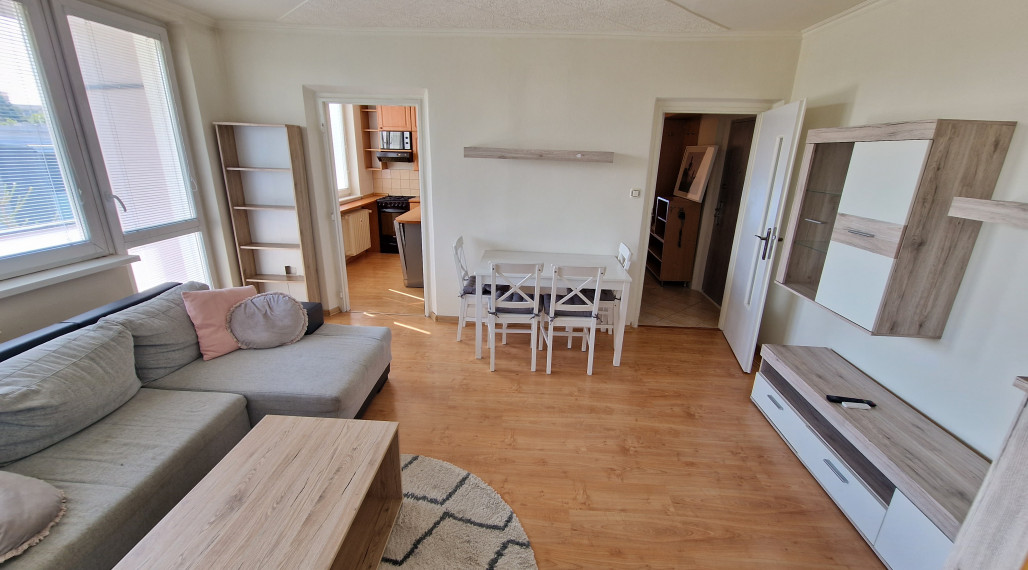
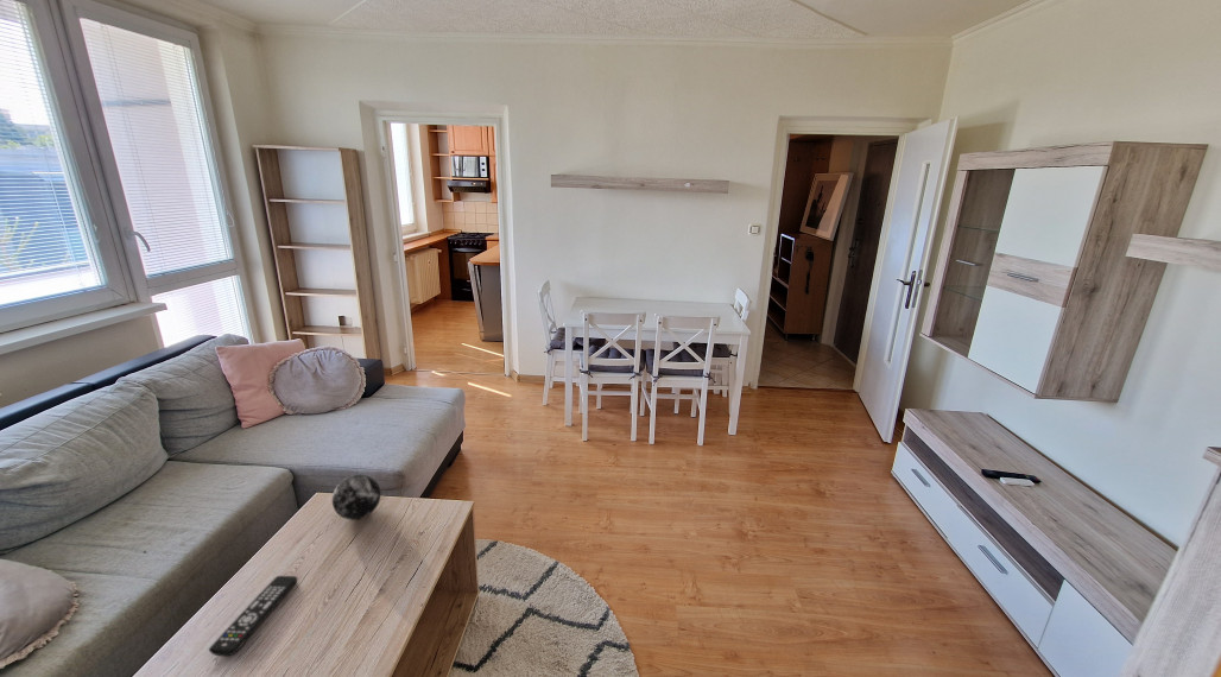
+ decorative orb (356, 496)
+ remote control (257, 612)
